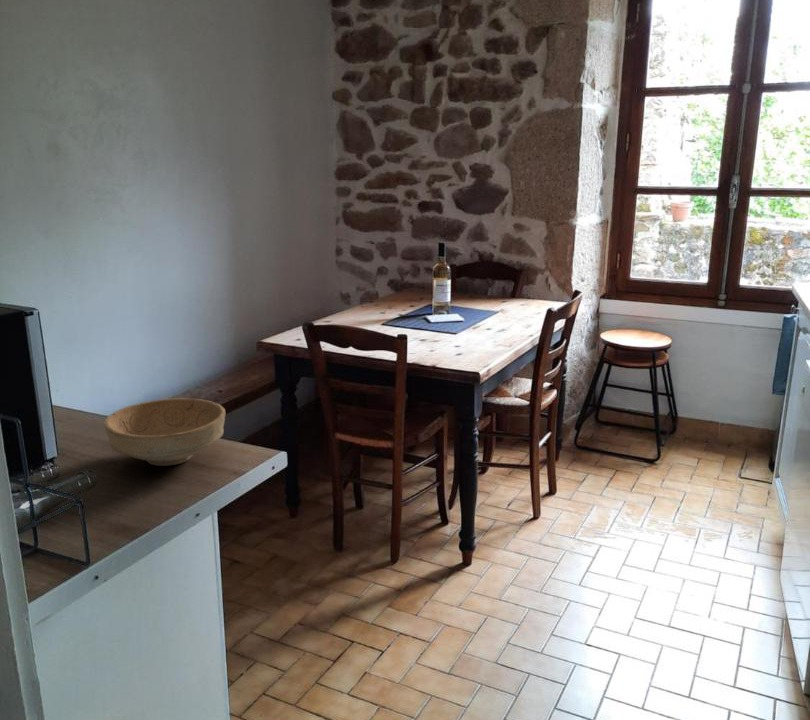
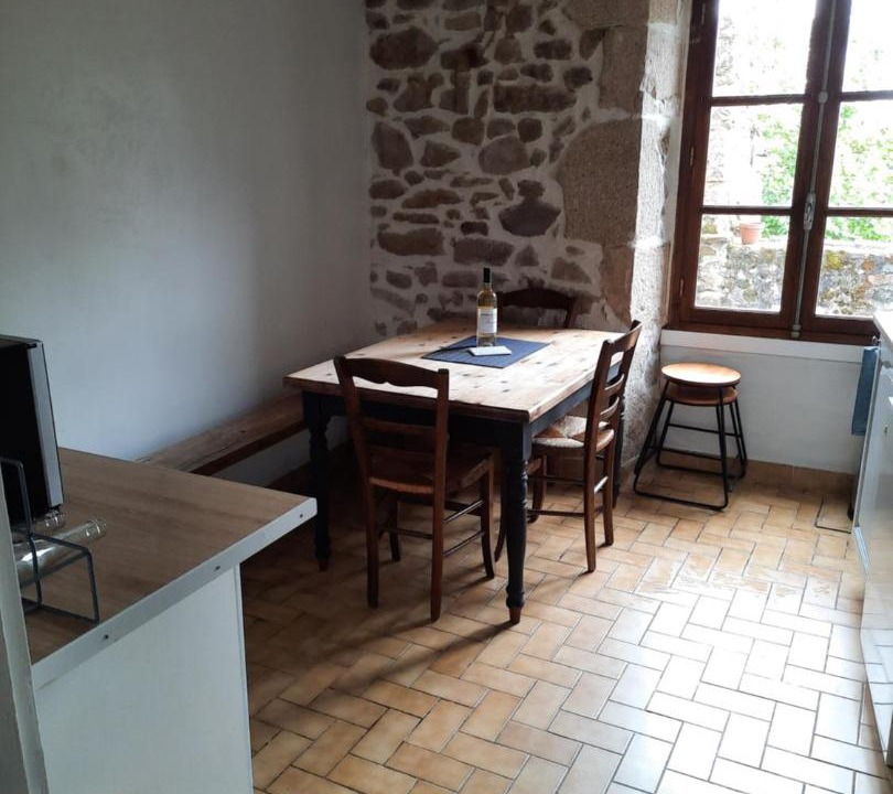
- bowl (167, 436)
